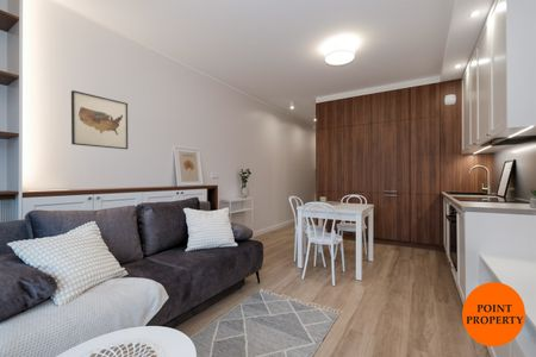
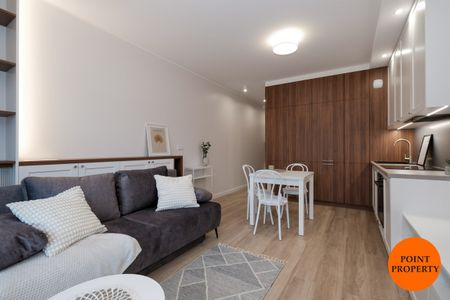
- wall art (101, 121)
